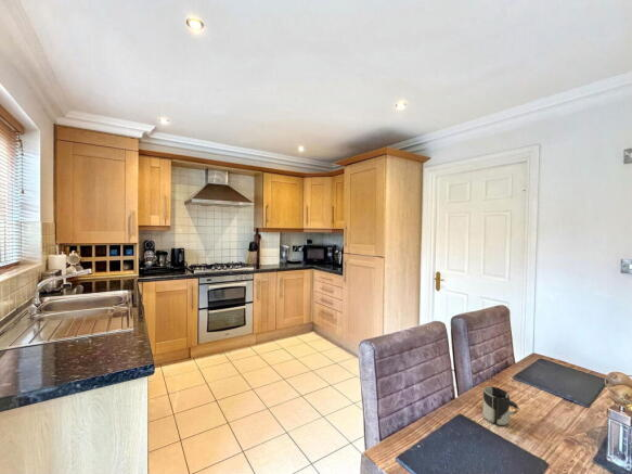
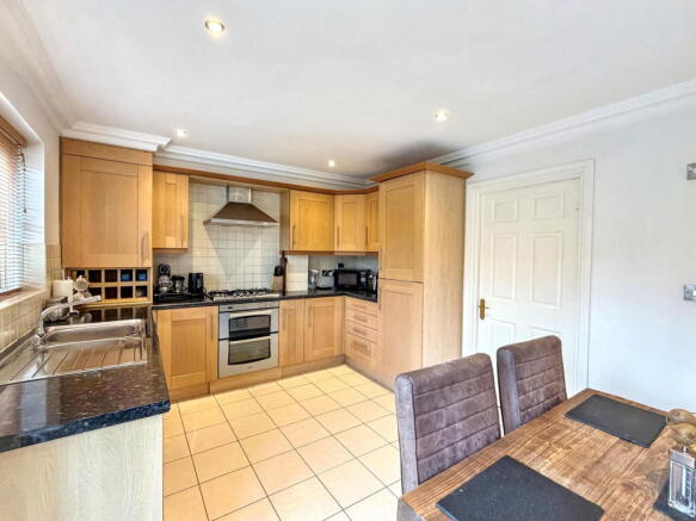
- cup (500, 407)
